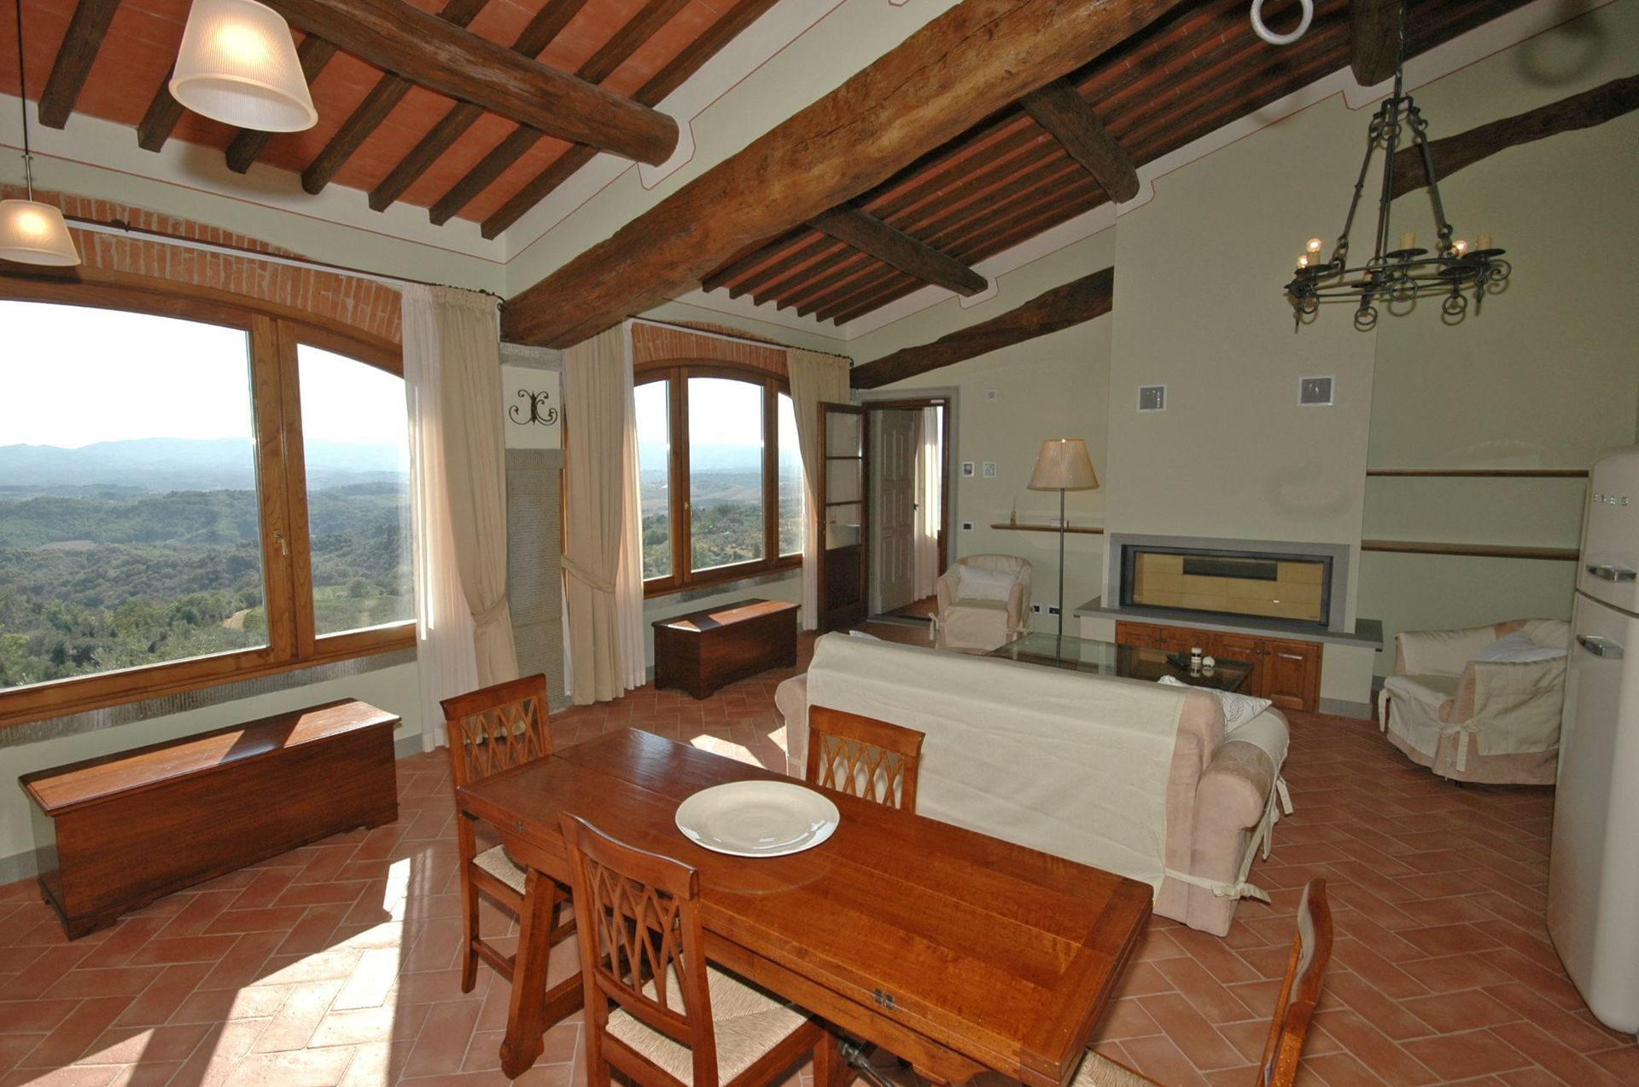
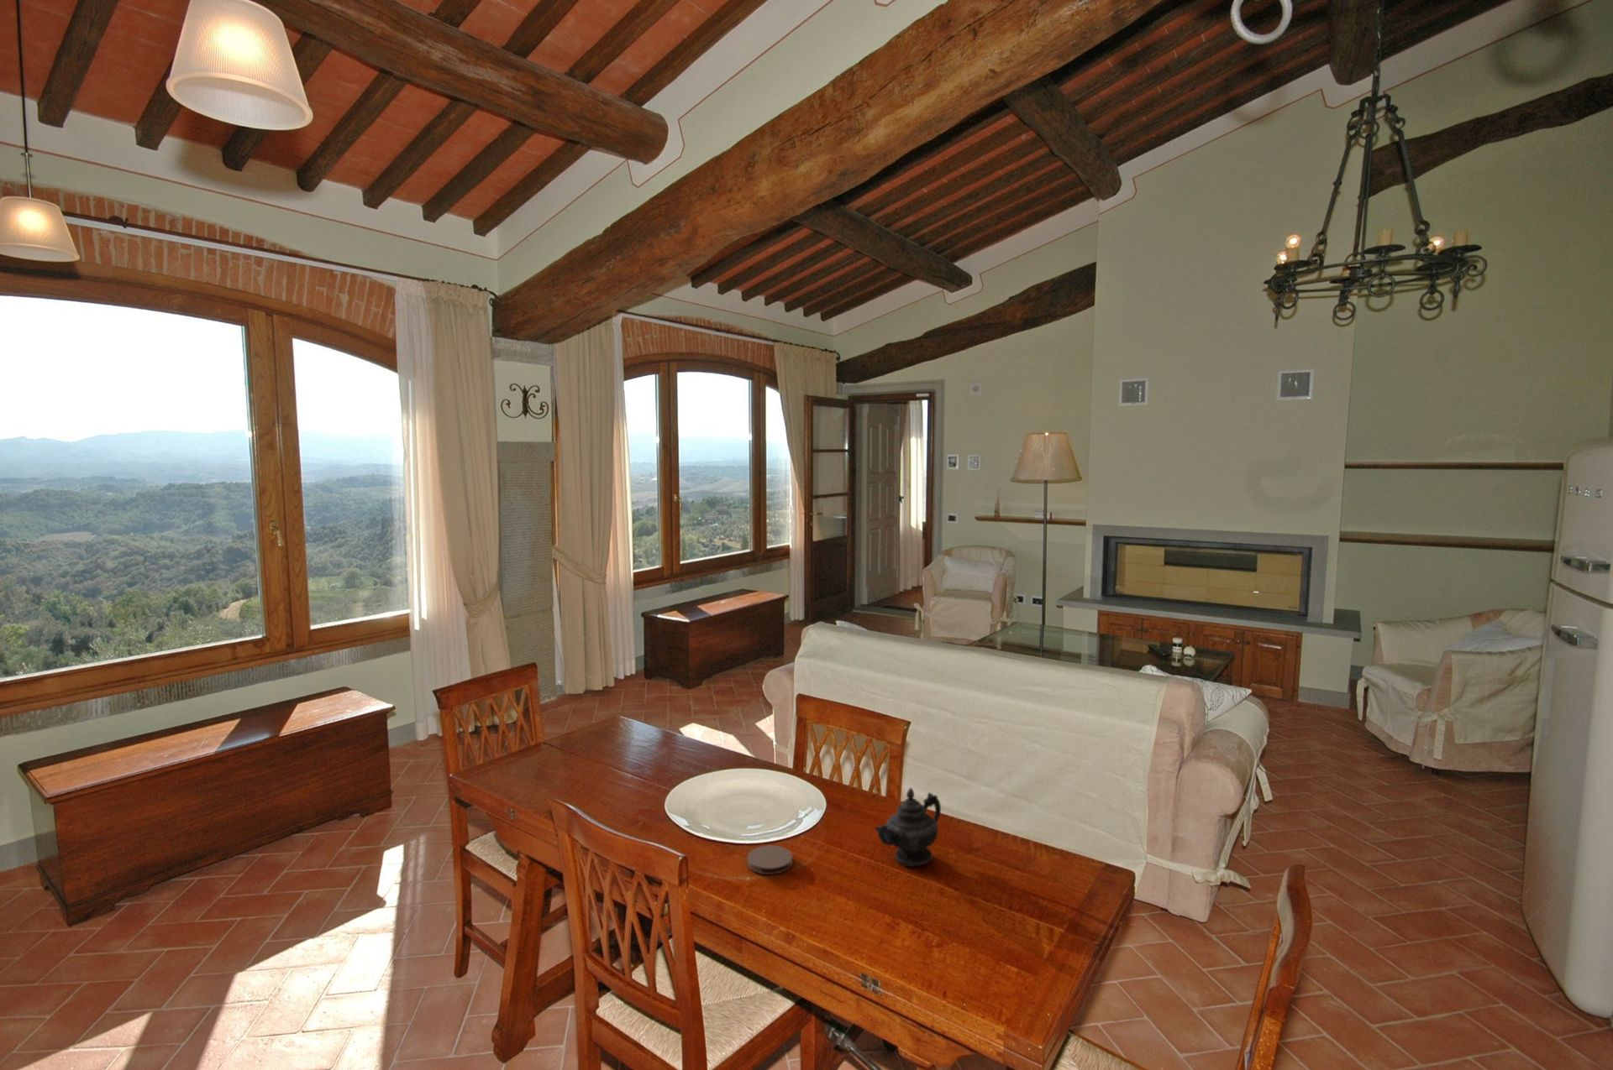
+ teapot (909, 824)
+ coaster (769, 860)
